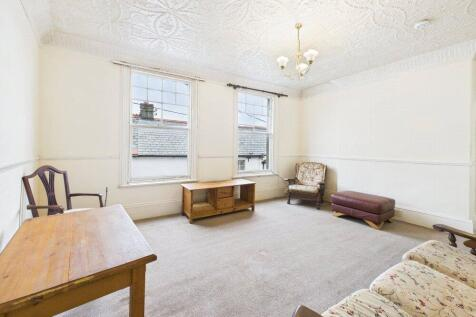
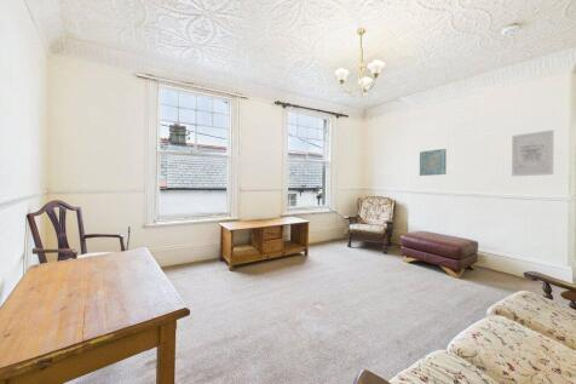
+ wall art (432, 162)
+ wall art (531, 154)
